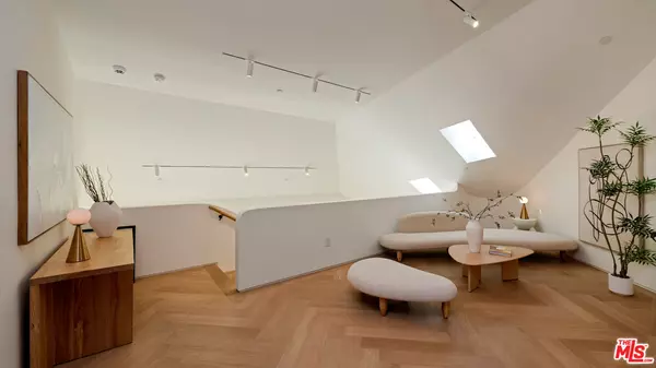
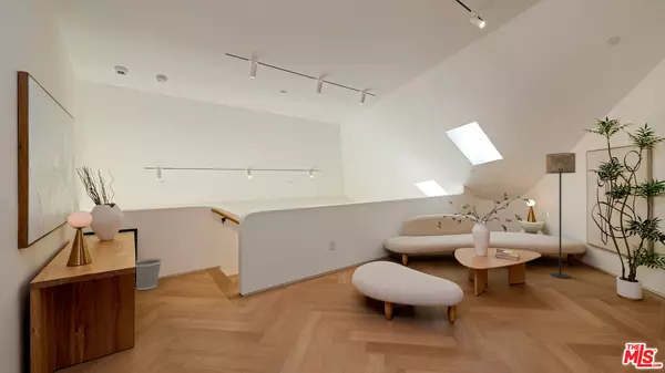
+ floor lamp (560, 215)
+ wastebasket (146, 273)
